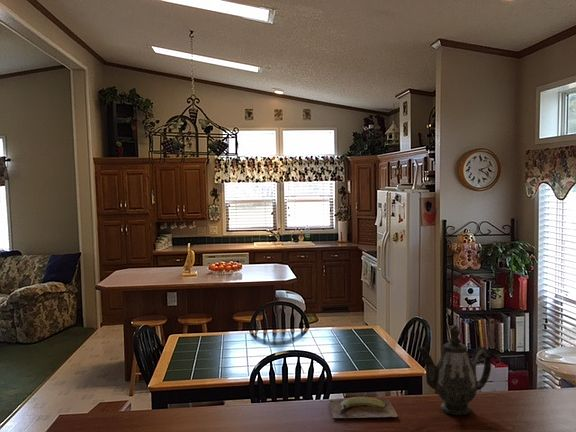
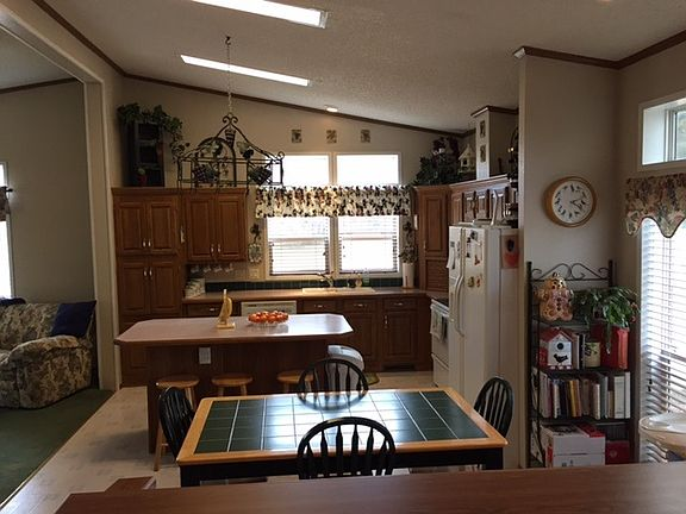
- teapot (453, 367)
- banana (362, 405)
